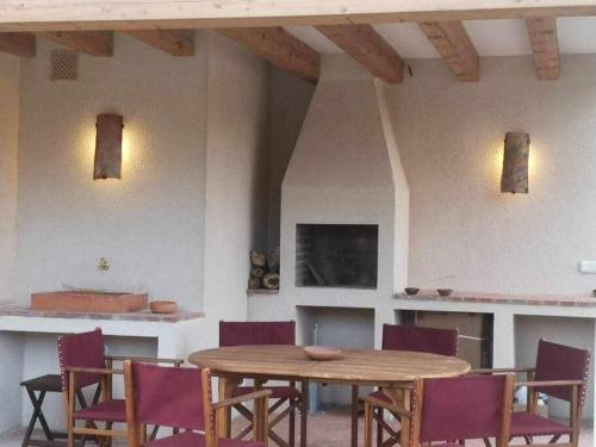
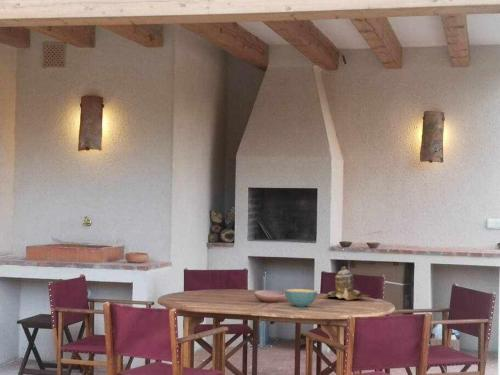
+ teapot (344, 282)
+ cereal bowl (300, 298)
